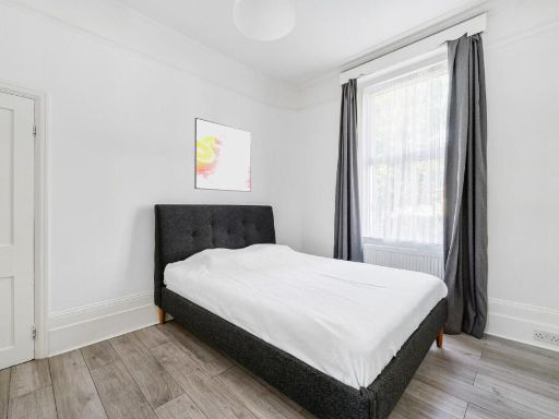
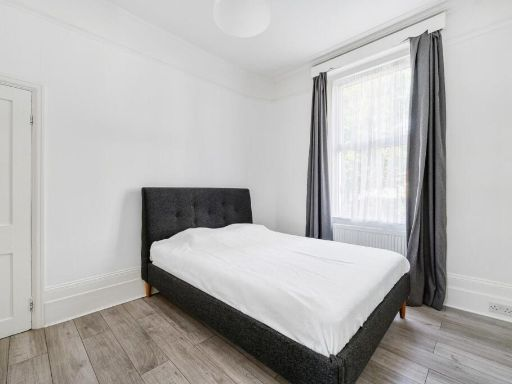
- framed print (225, 157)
